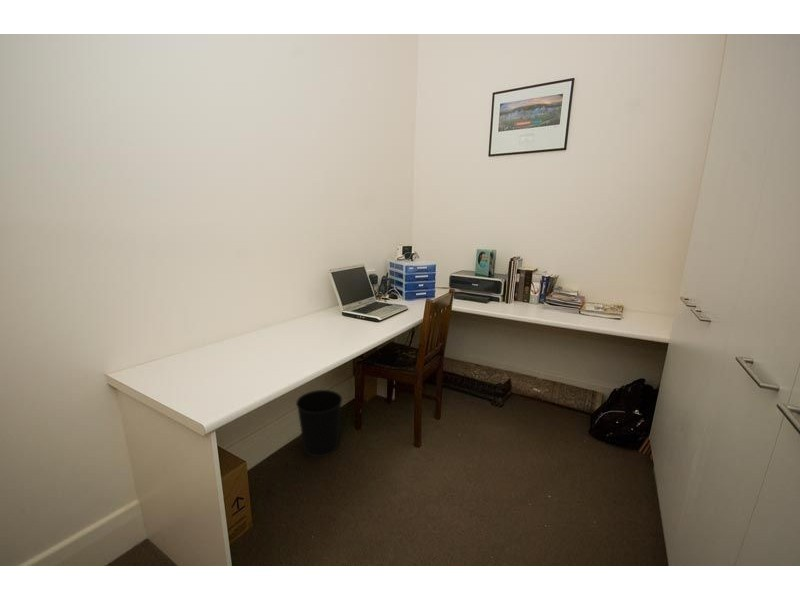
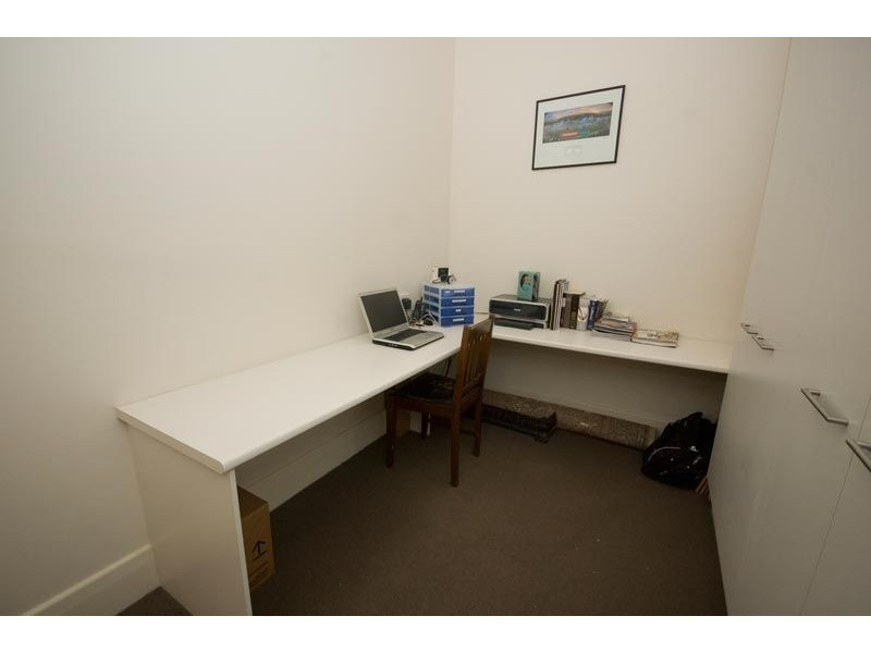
- wastebasket (320, 423)
